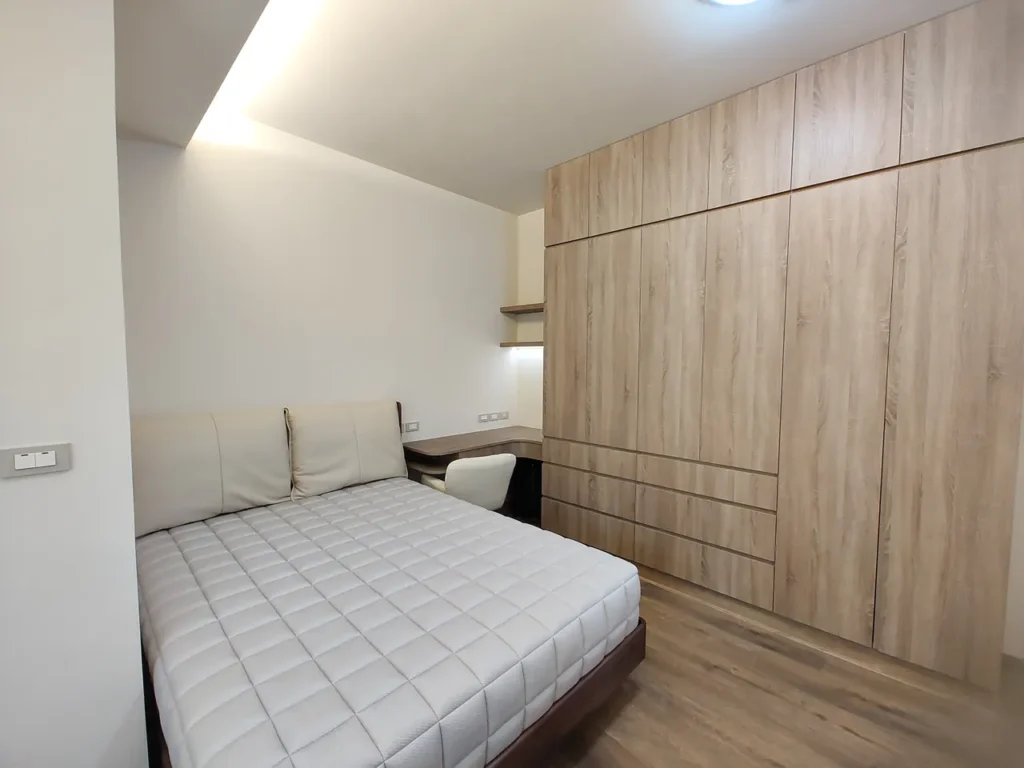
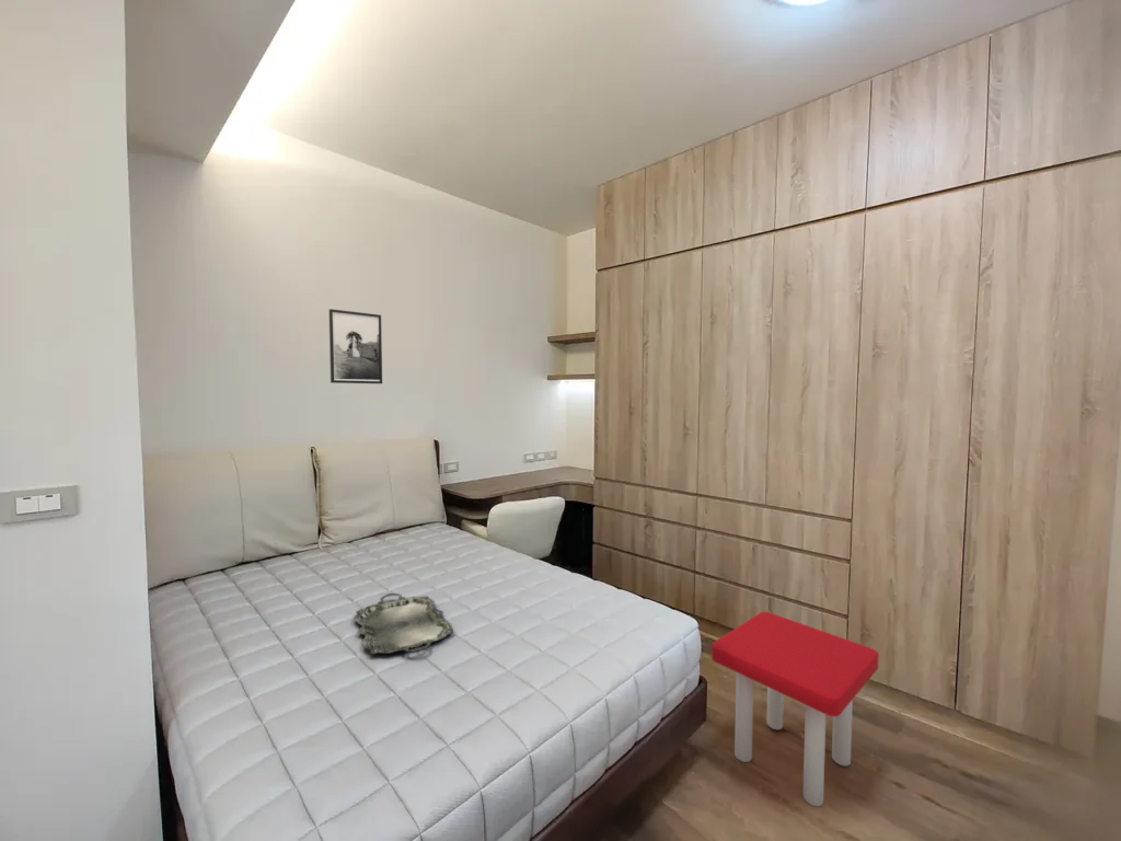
+ serving tray (402, 621)
+ stool (794, 699)
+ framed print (356, 347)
